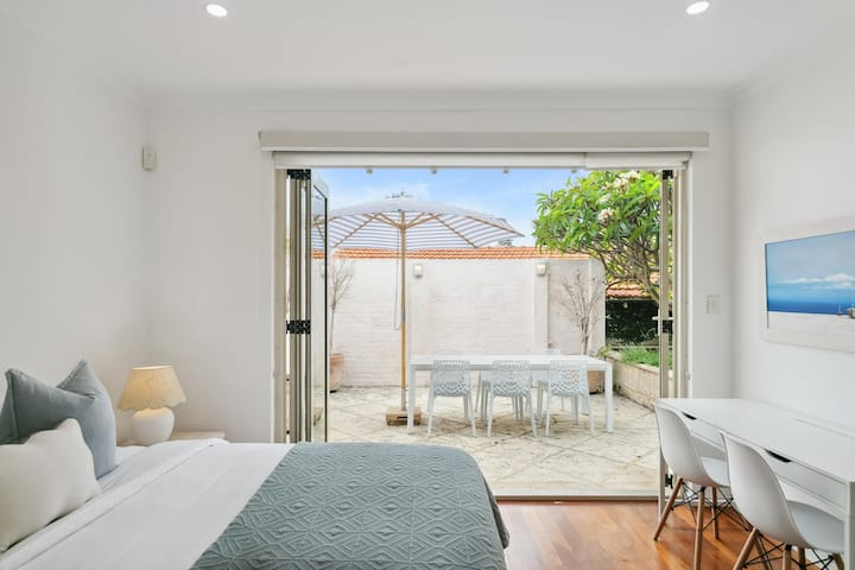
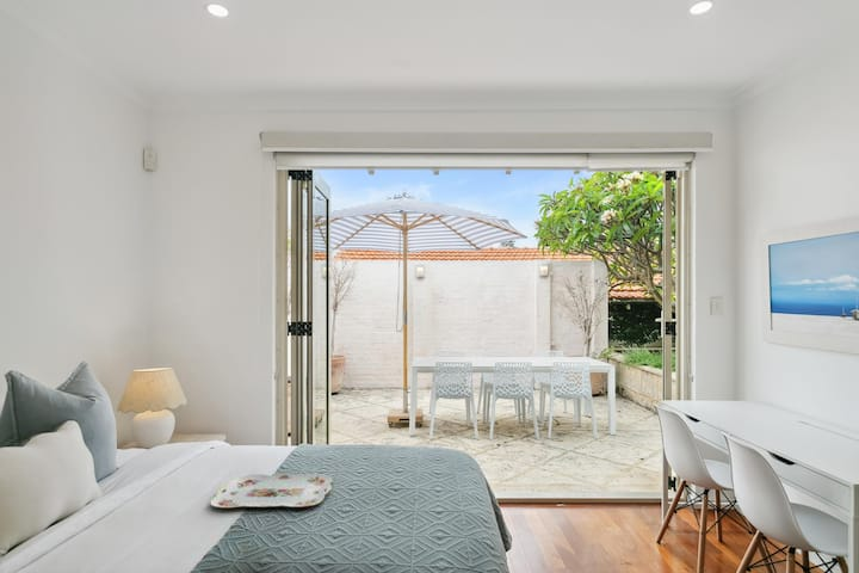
+ serving tray (274, 491)
